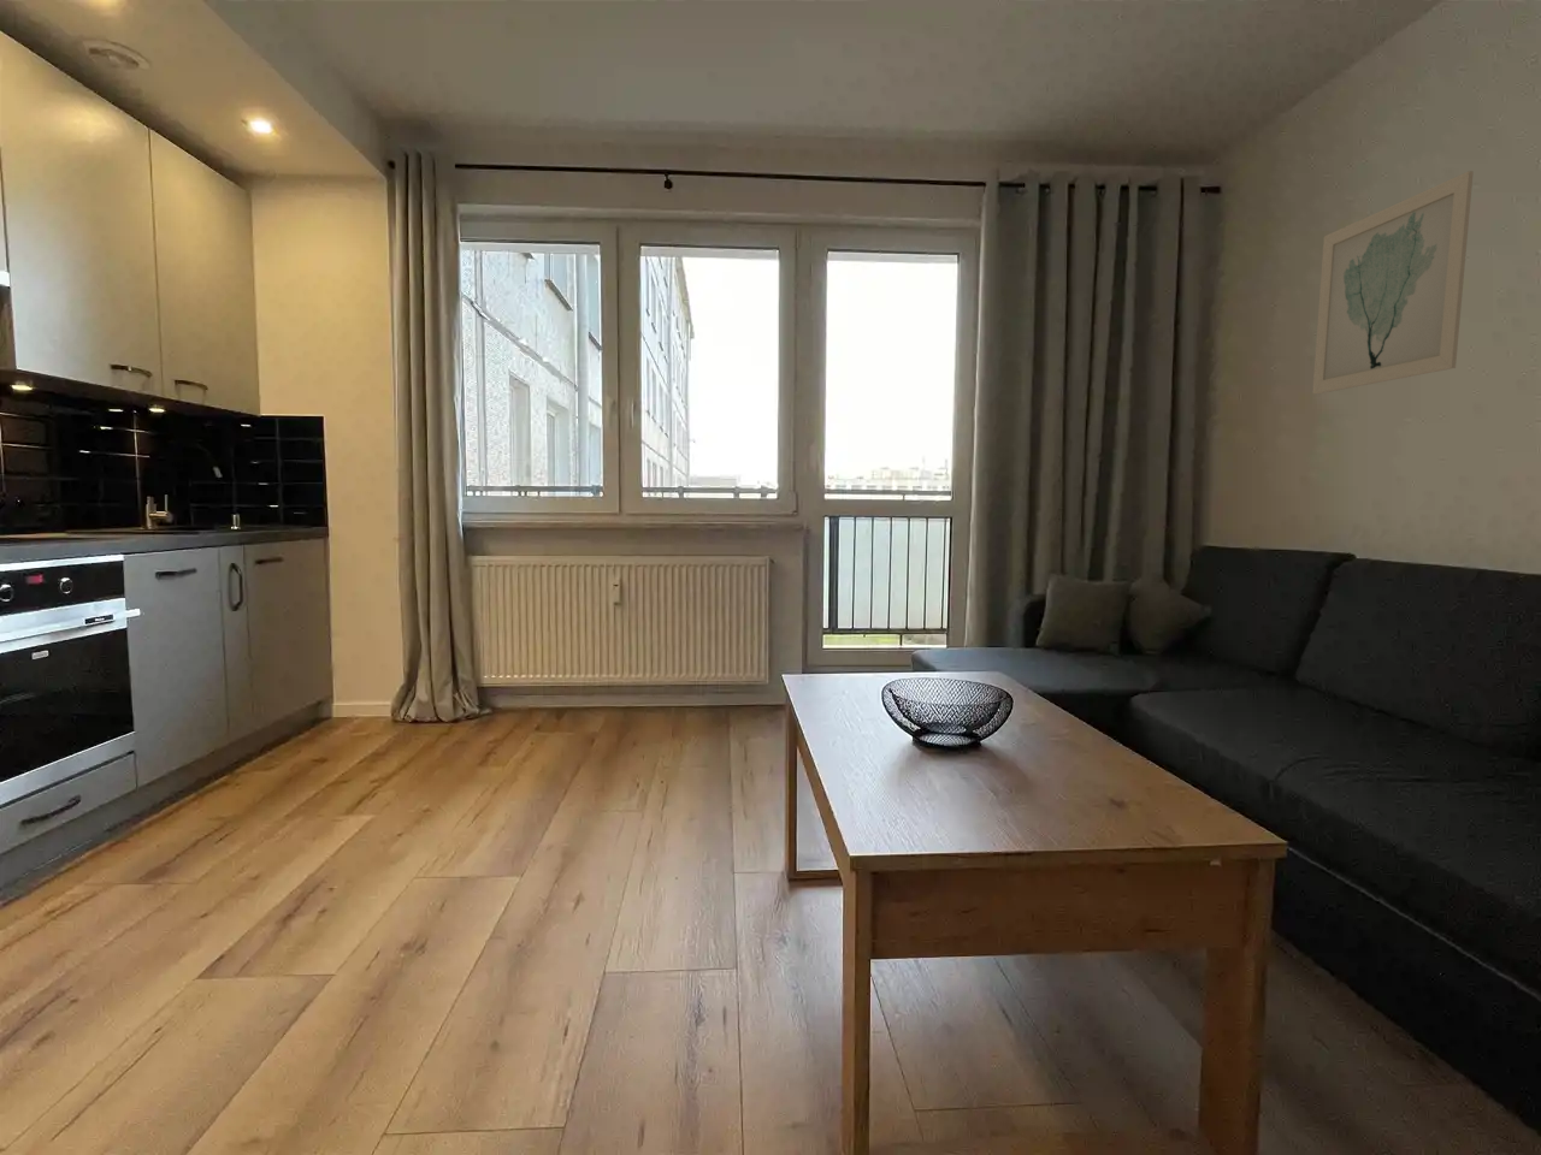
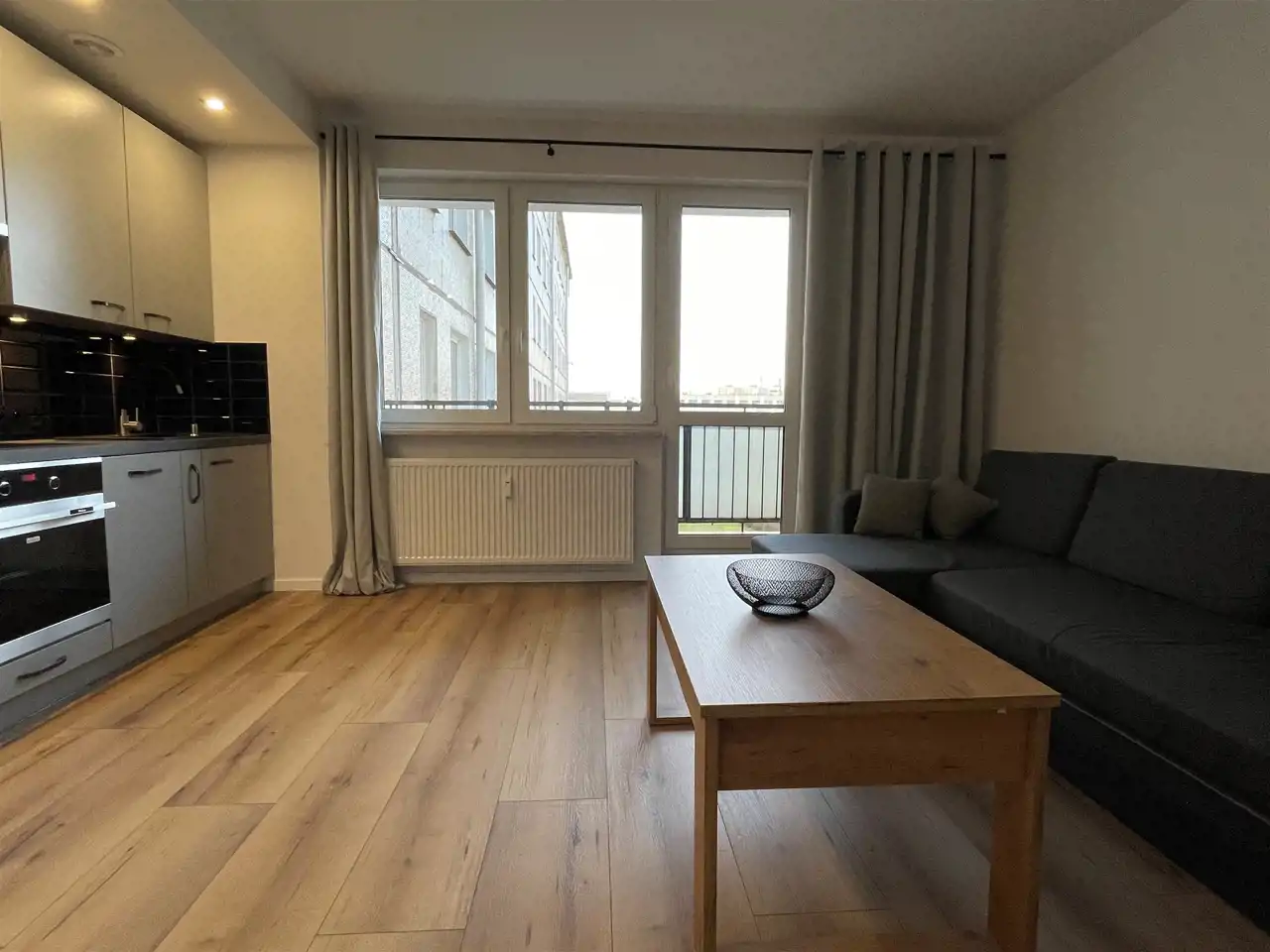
- wall art (1383, 295)
